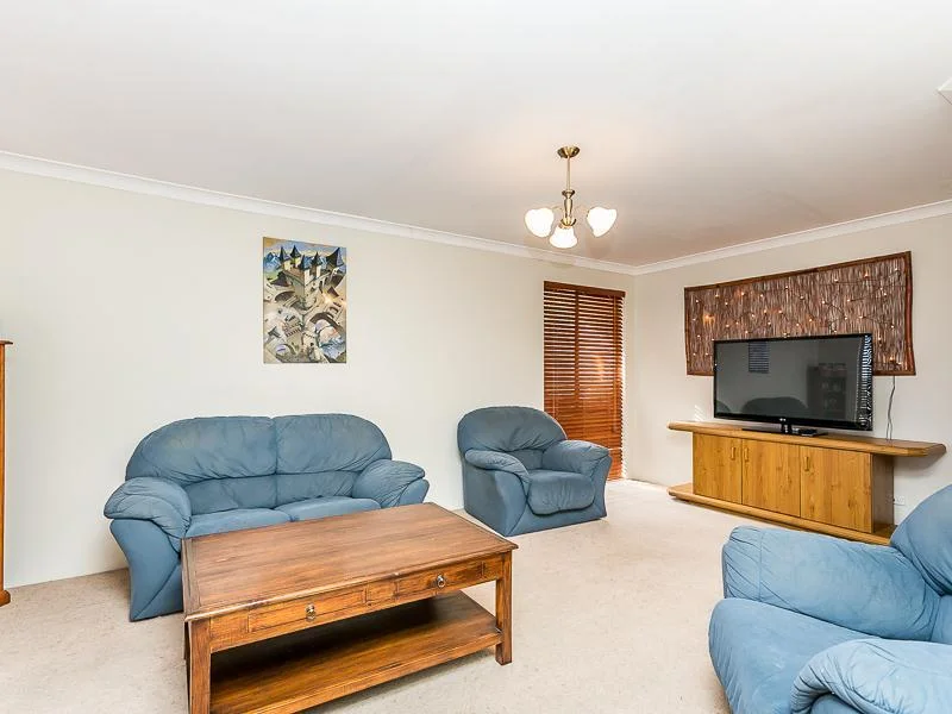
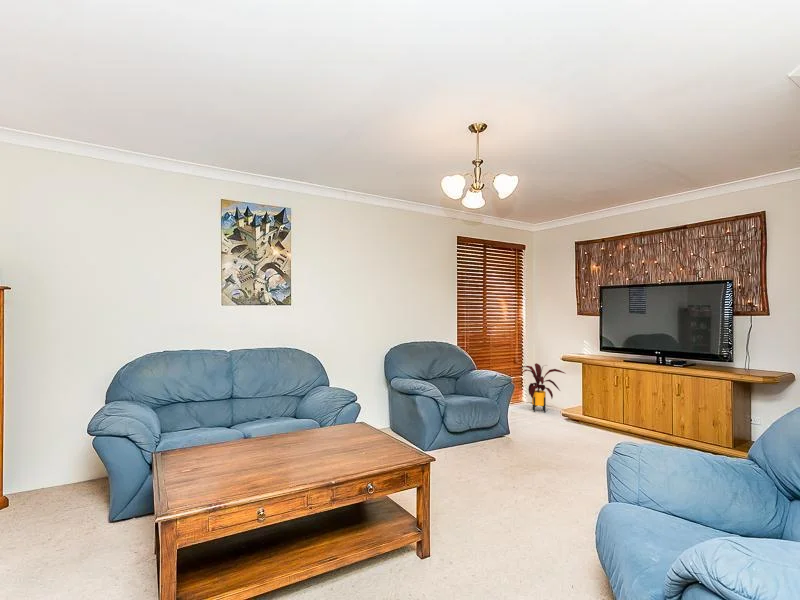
+ house plant (536, 387)
